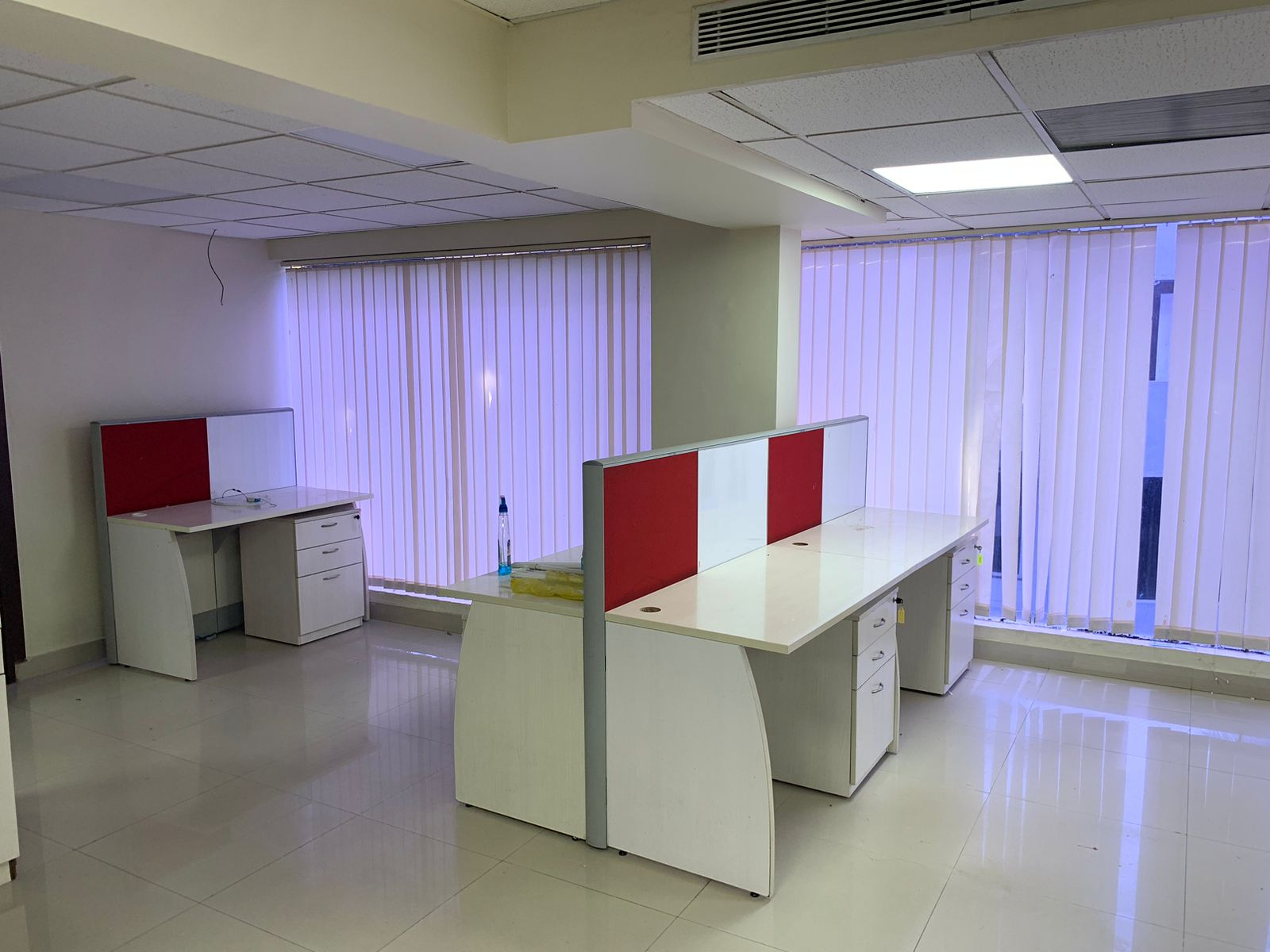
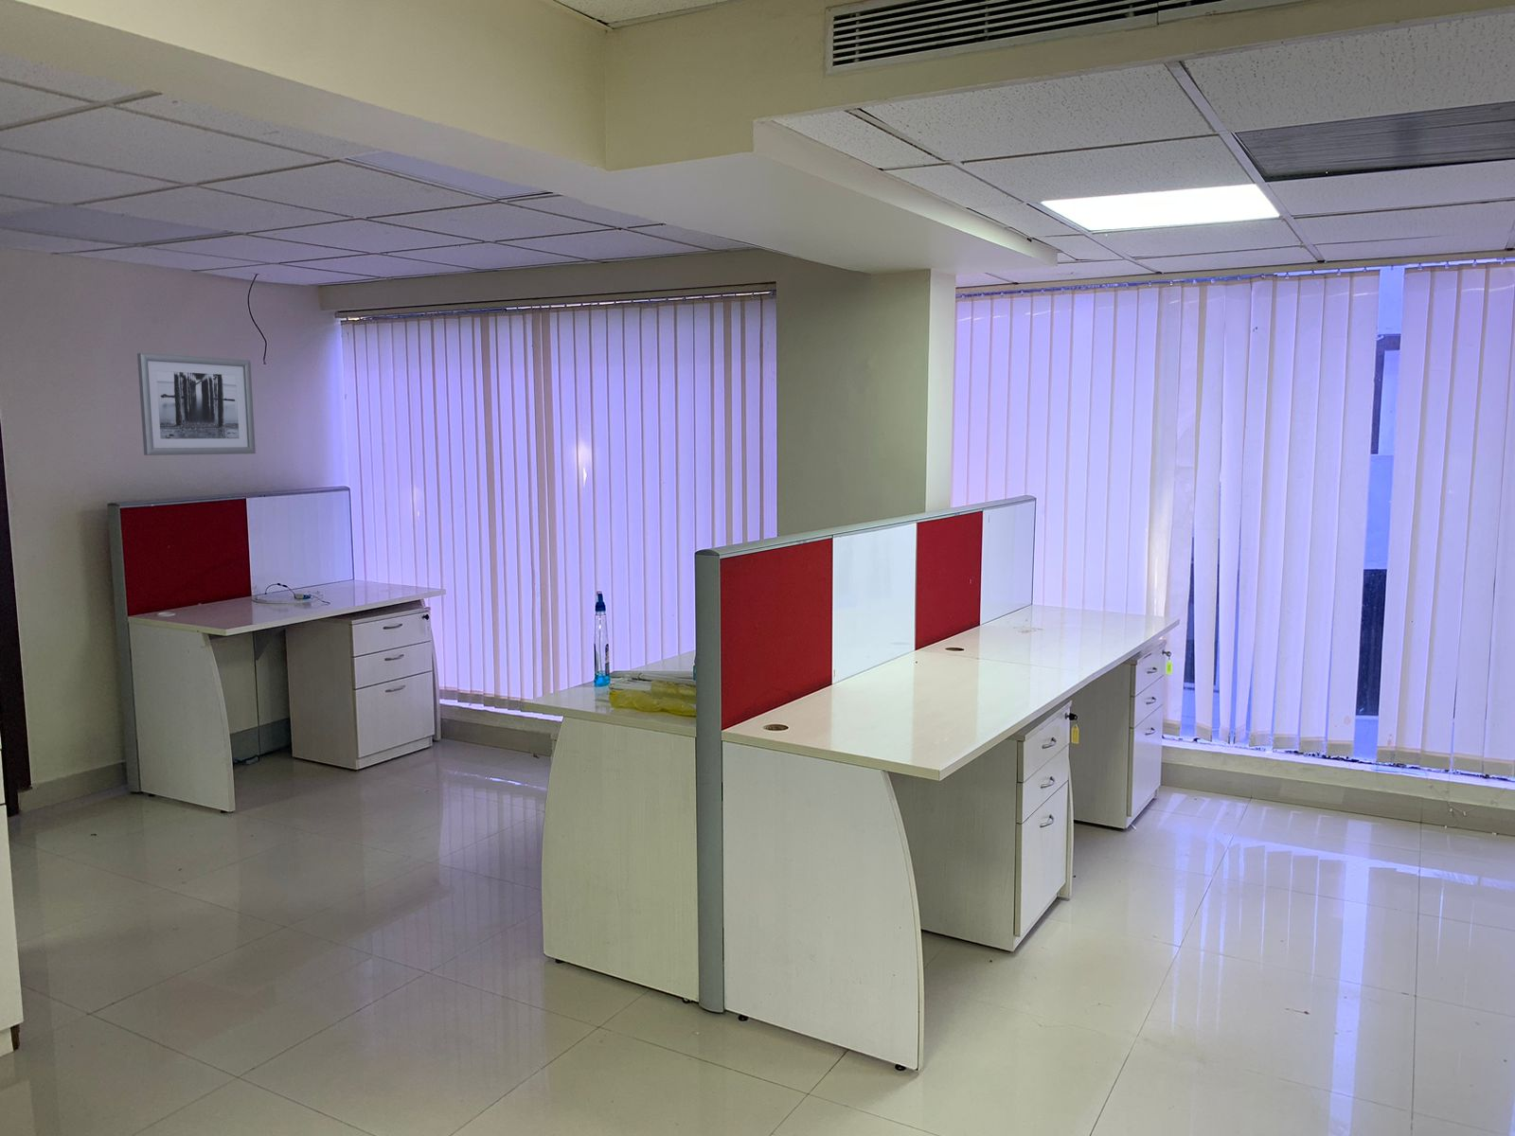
+ wall art (199, 406)
